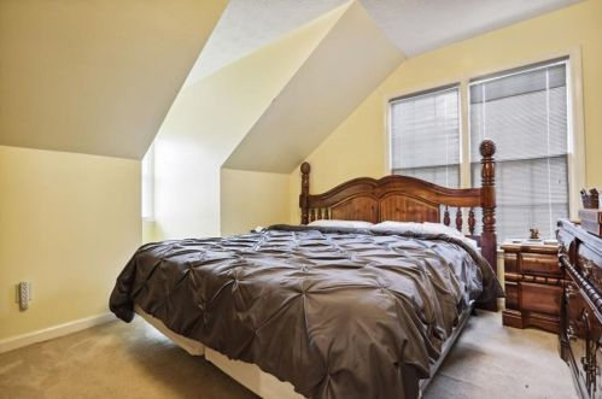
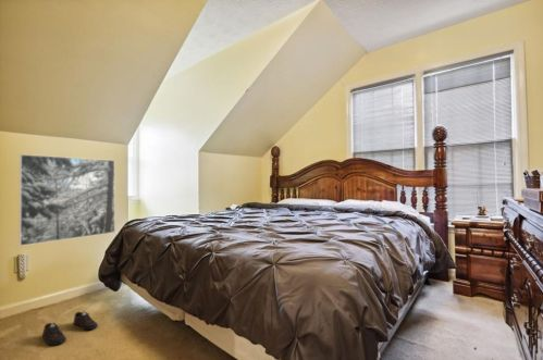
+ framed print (72, 197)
+ shoe (74, 324)
